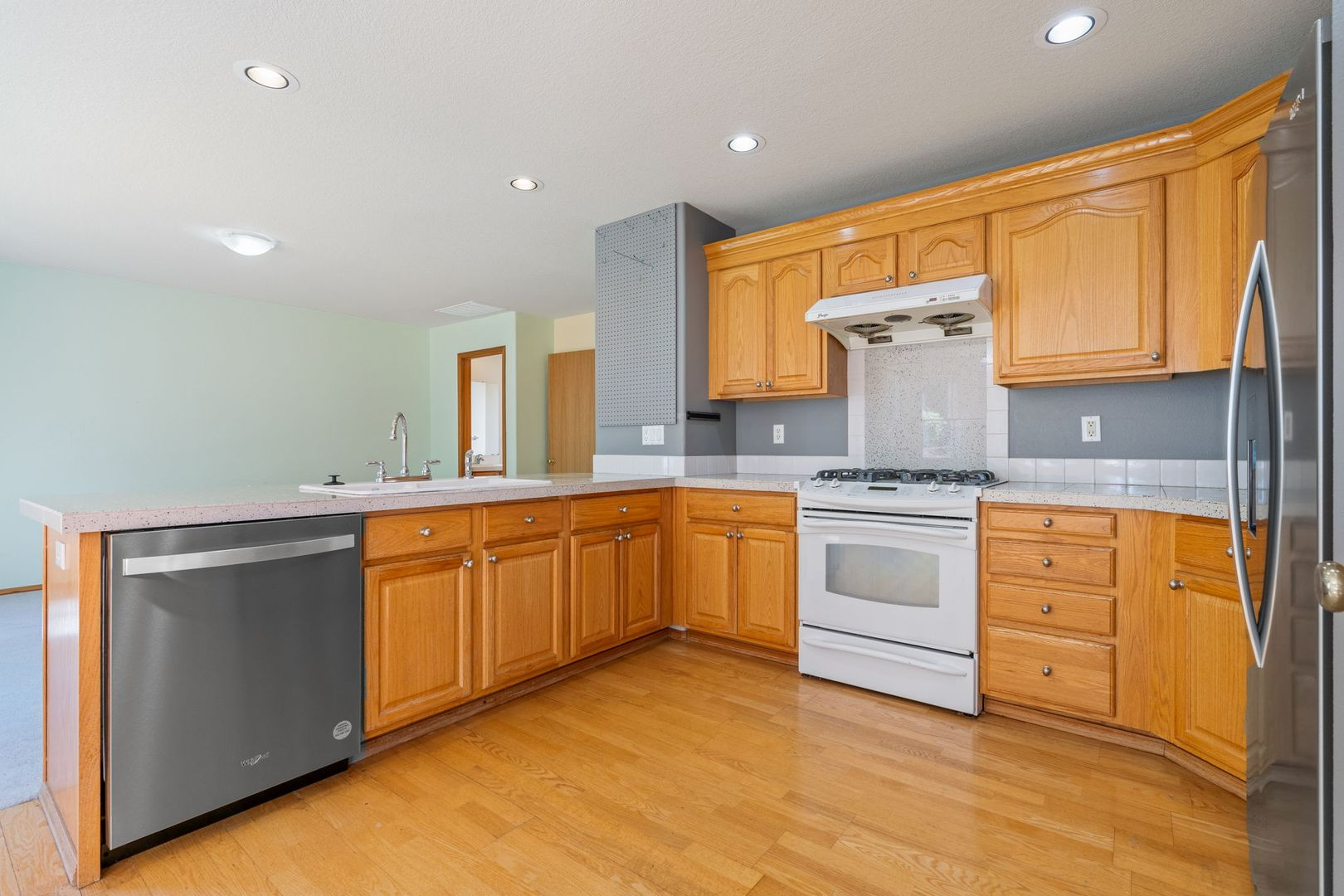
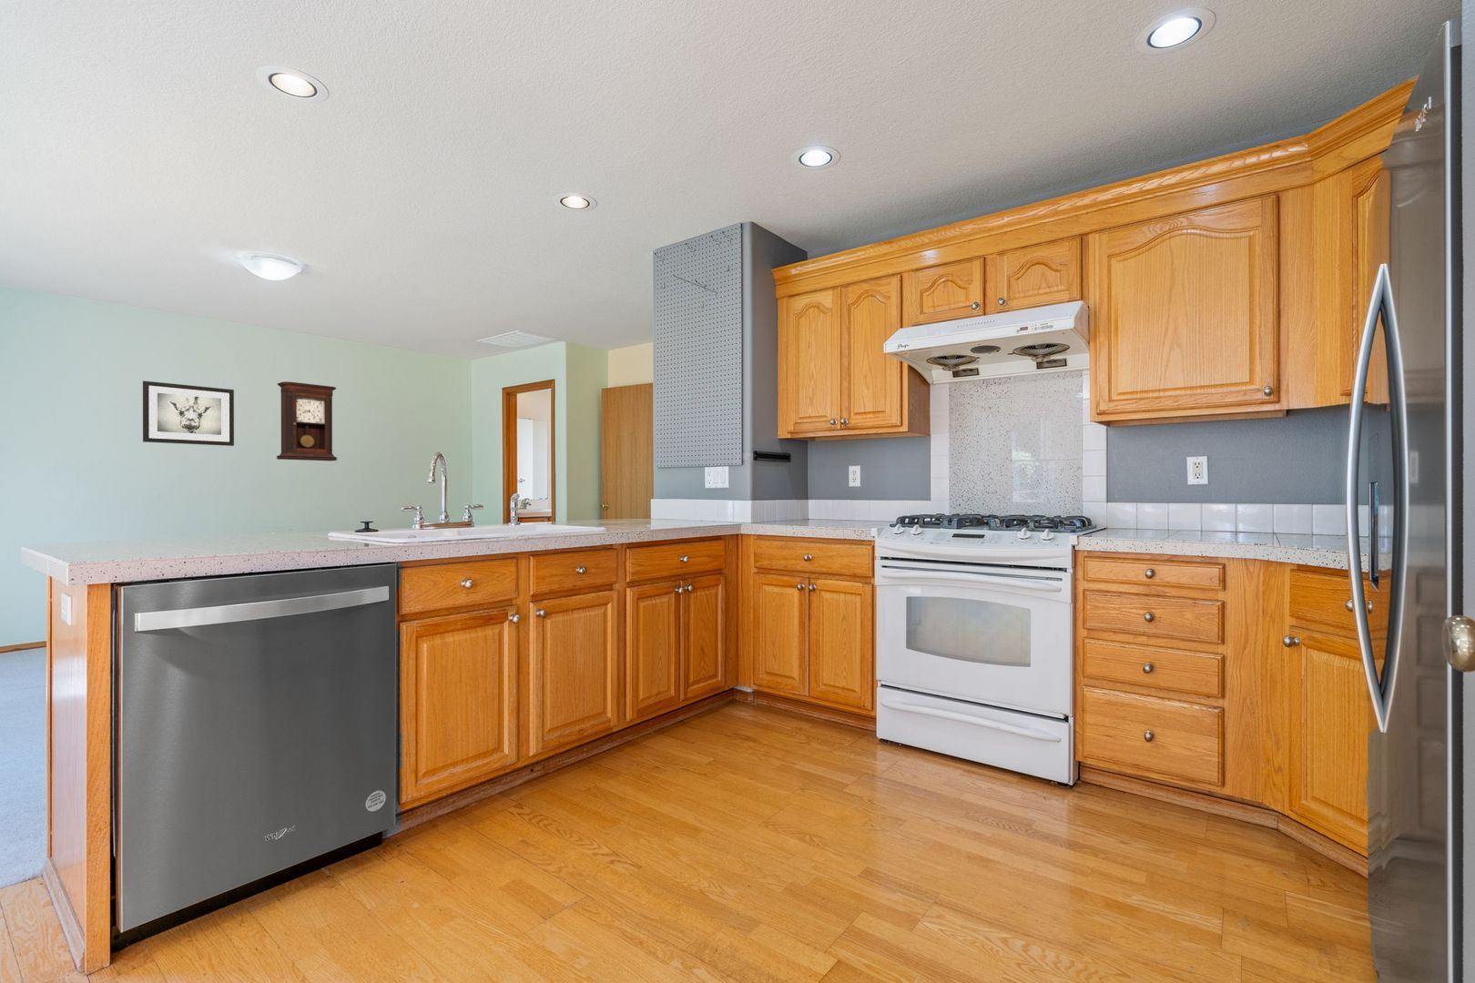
+ wall art (190, 414)
+ pendulum clock (308, 422)
